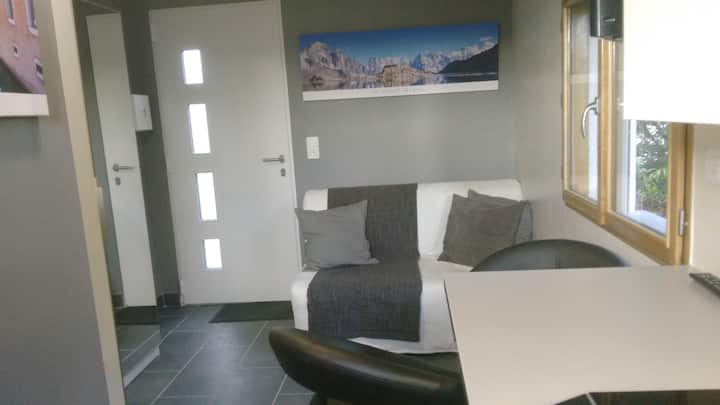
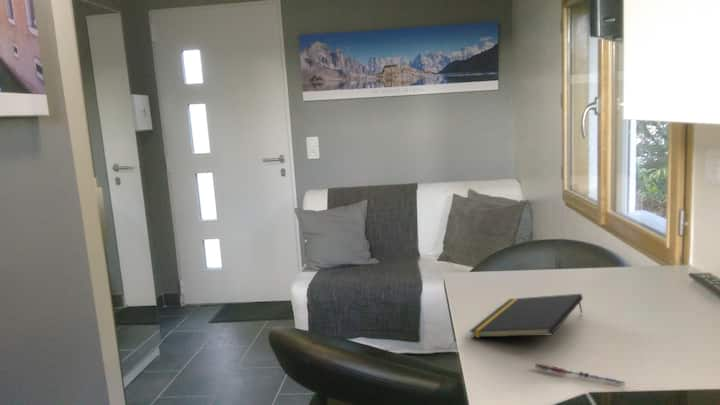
+ pen (578, 373)
+ notepad (528, 314)
